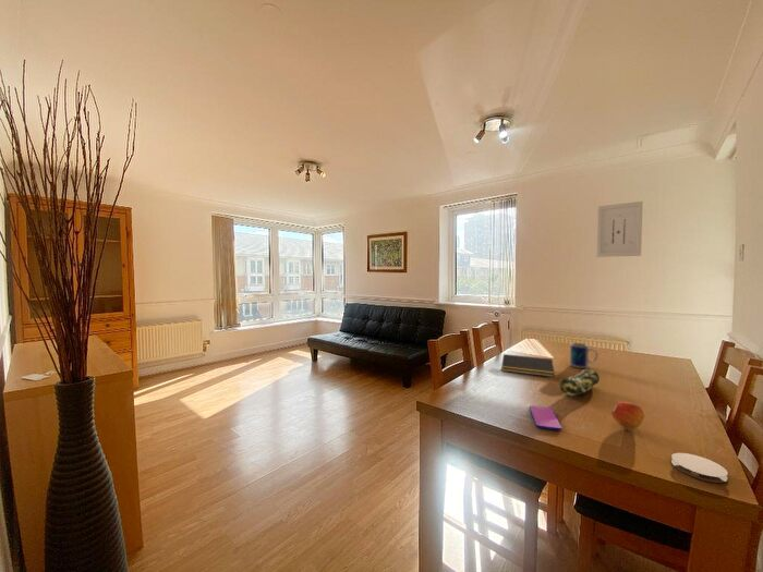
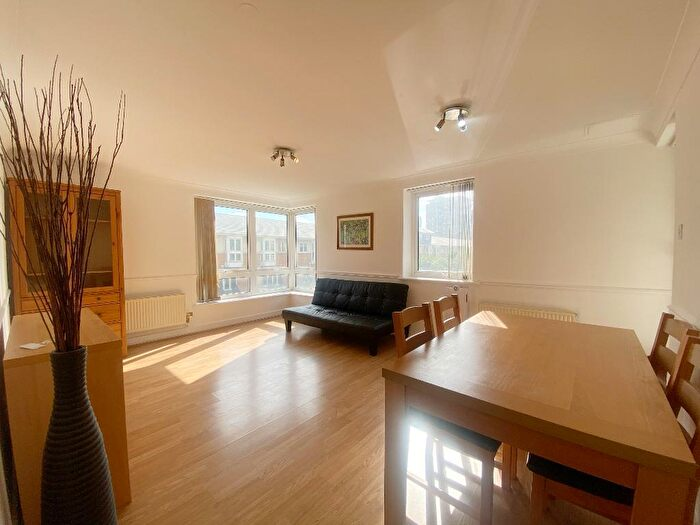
- notepad (526, 364)
- pencil case (579, 382)
- smartphone (544, 416)
- mug (583, 355)
- coaster (698, 466)
- wall art (618, 230)
- fruit (627, 415)
